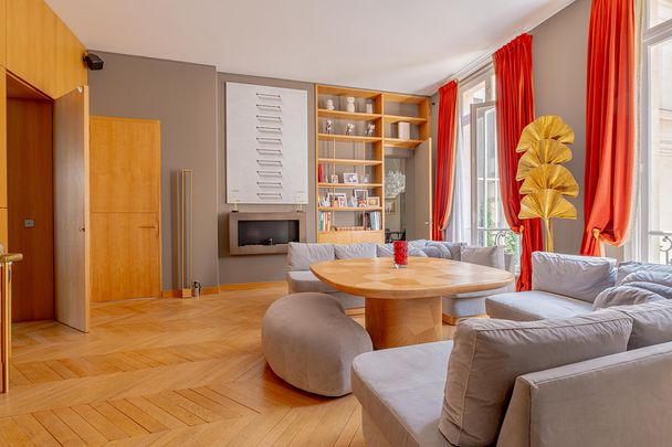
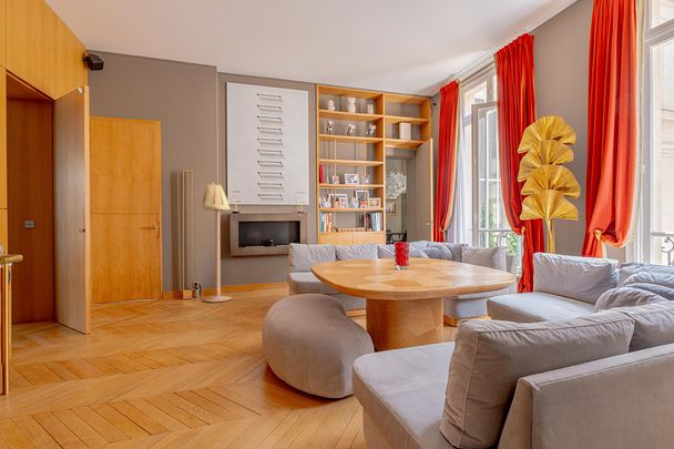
+ floor lamp (216, 241)
